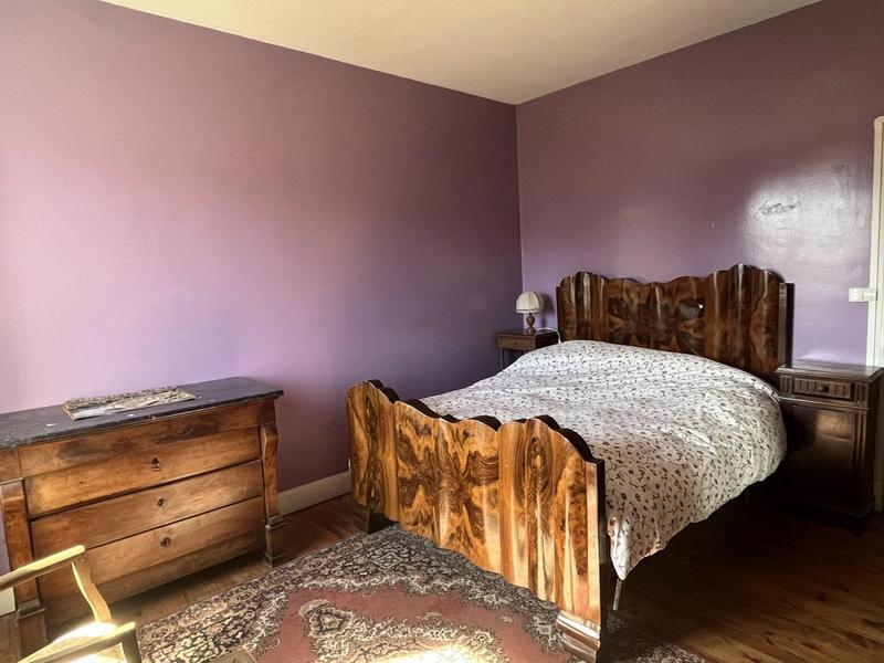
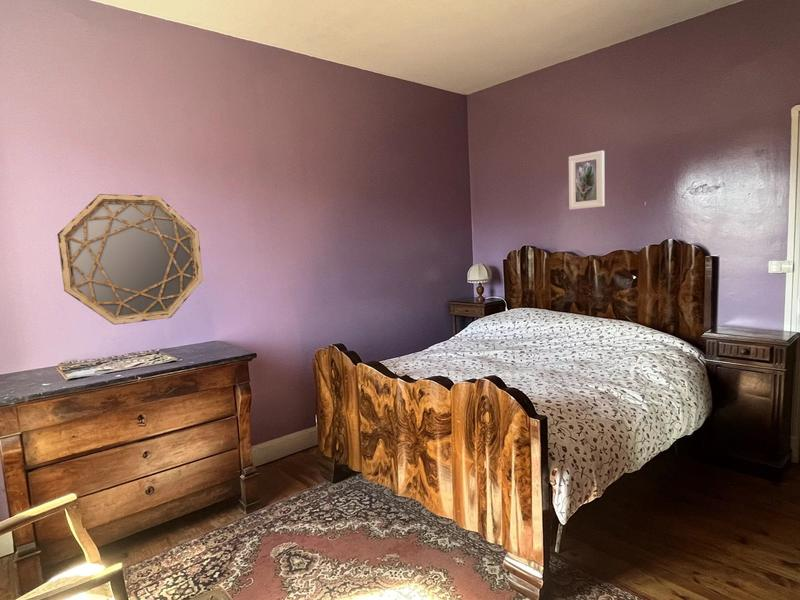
+ home mirror (136, 259)
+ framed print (586, 181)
